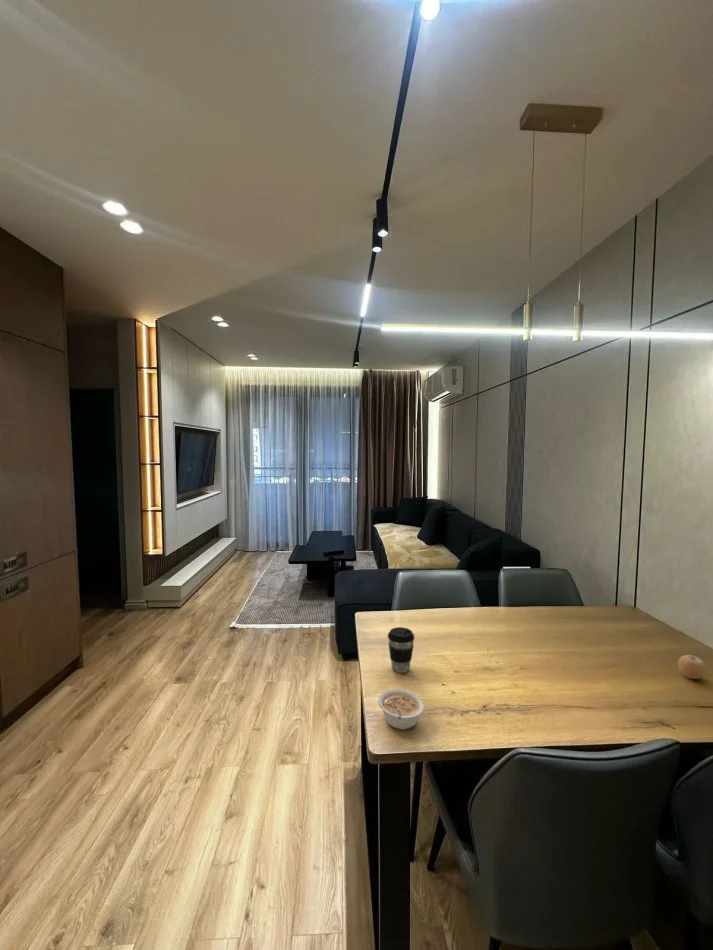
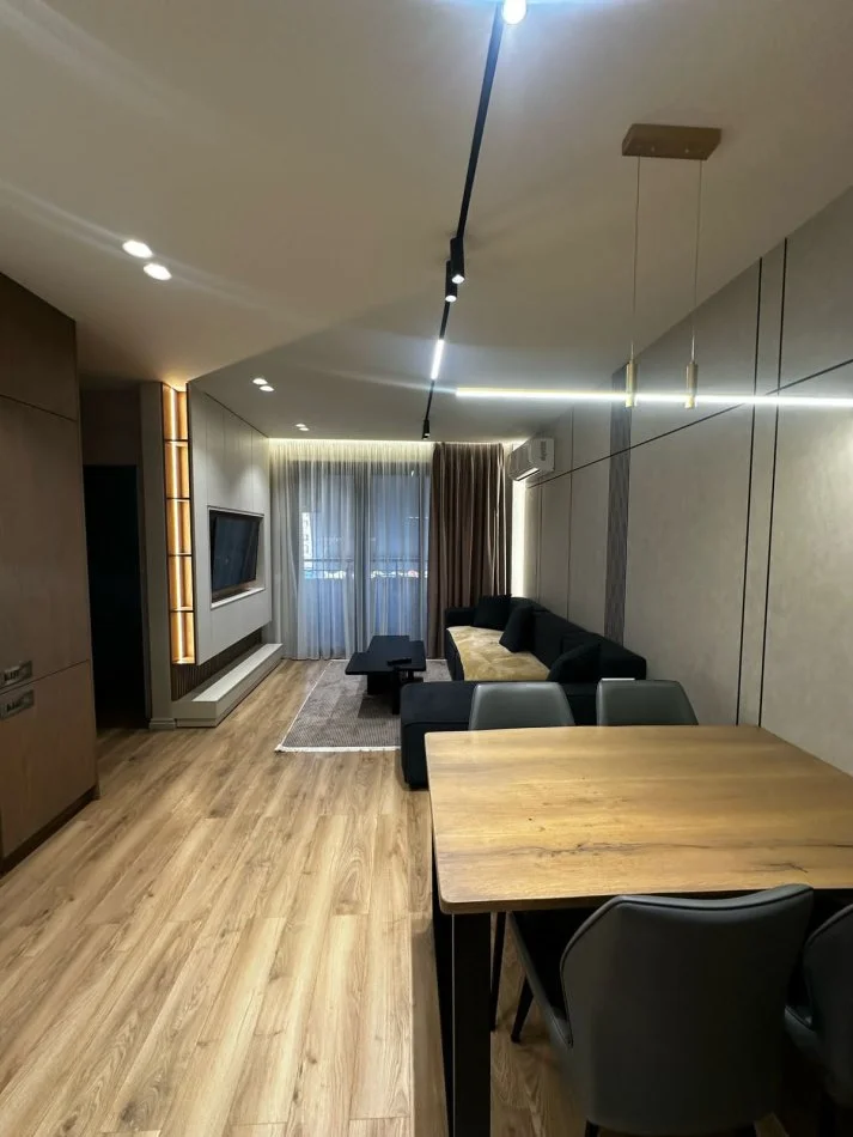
- coffee cup (400, 650)
- legume (401, 710)
- fruit (692, 665)
